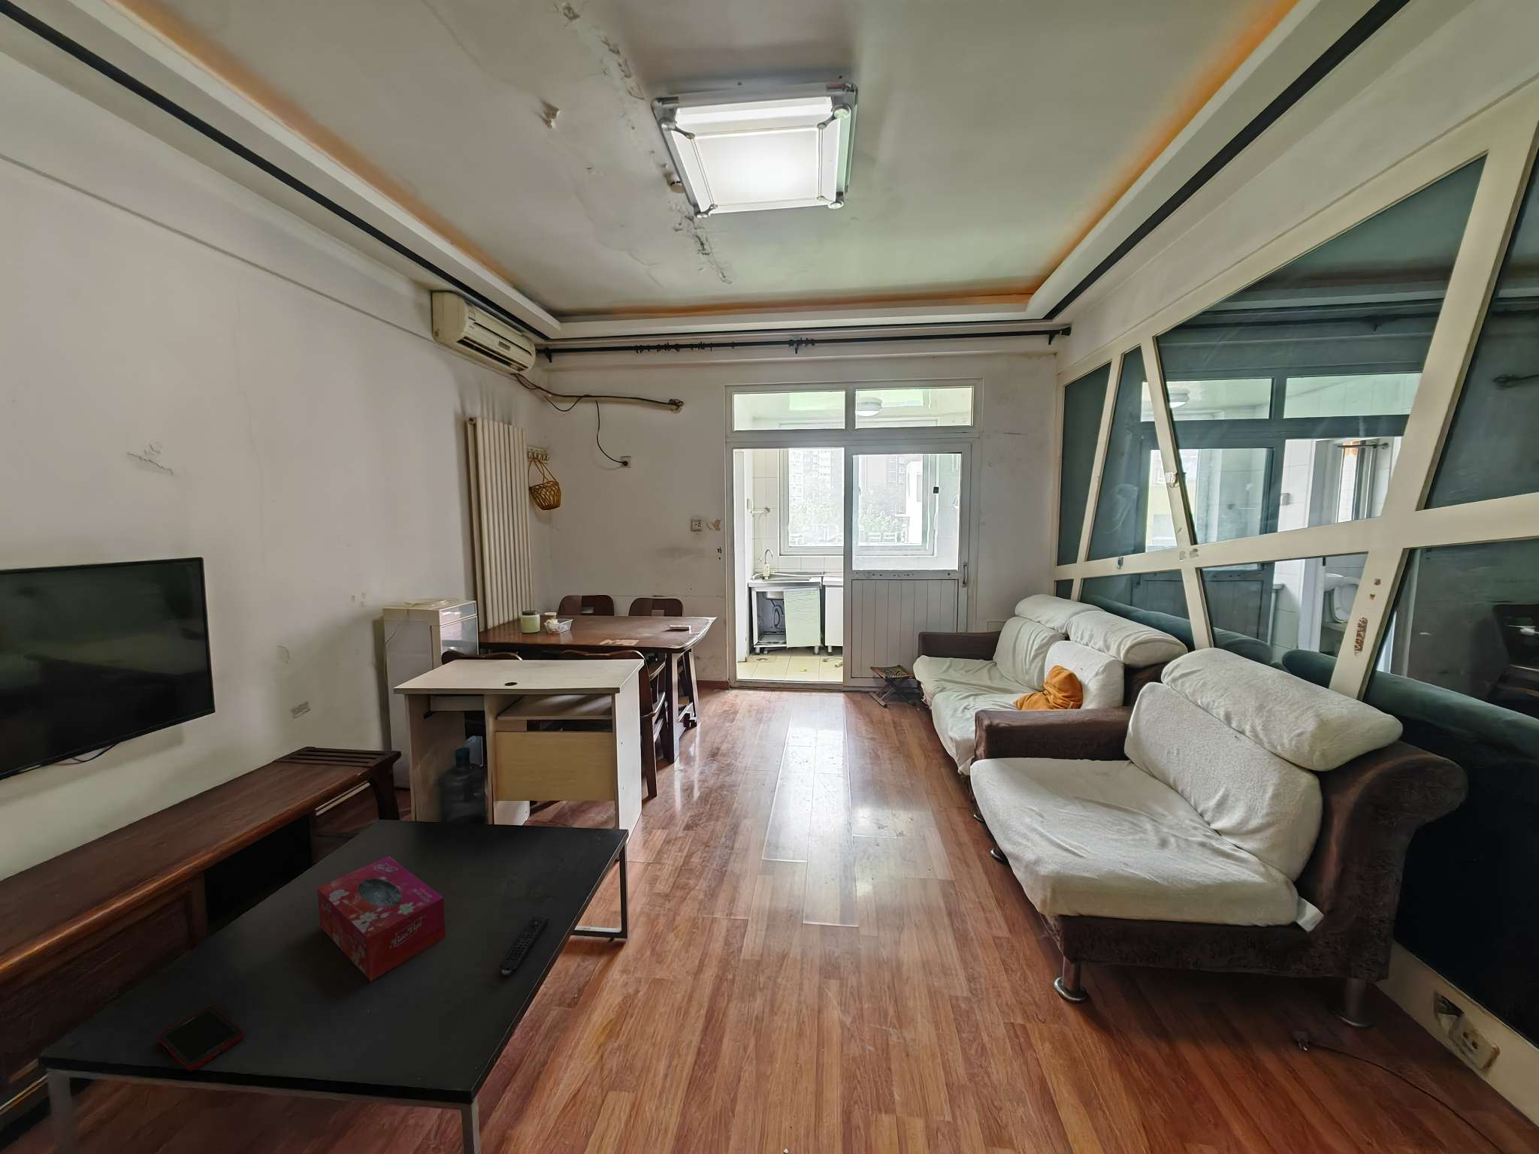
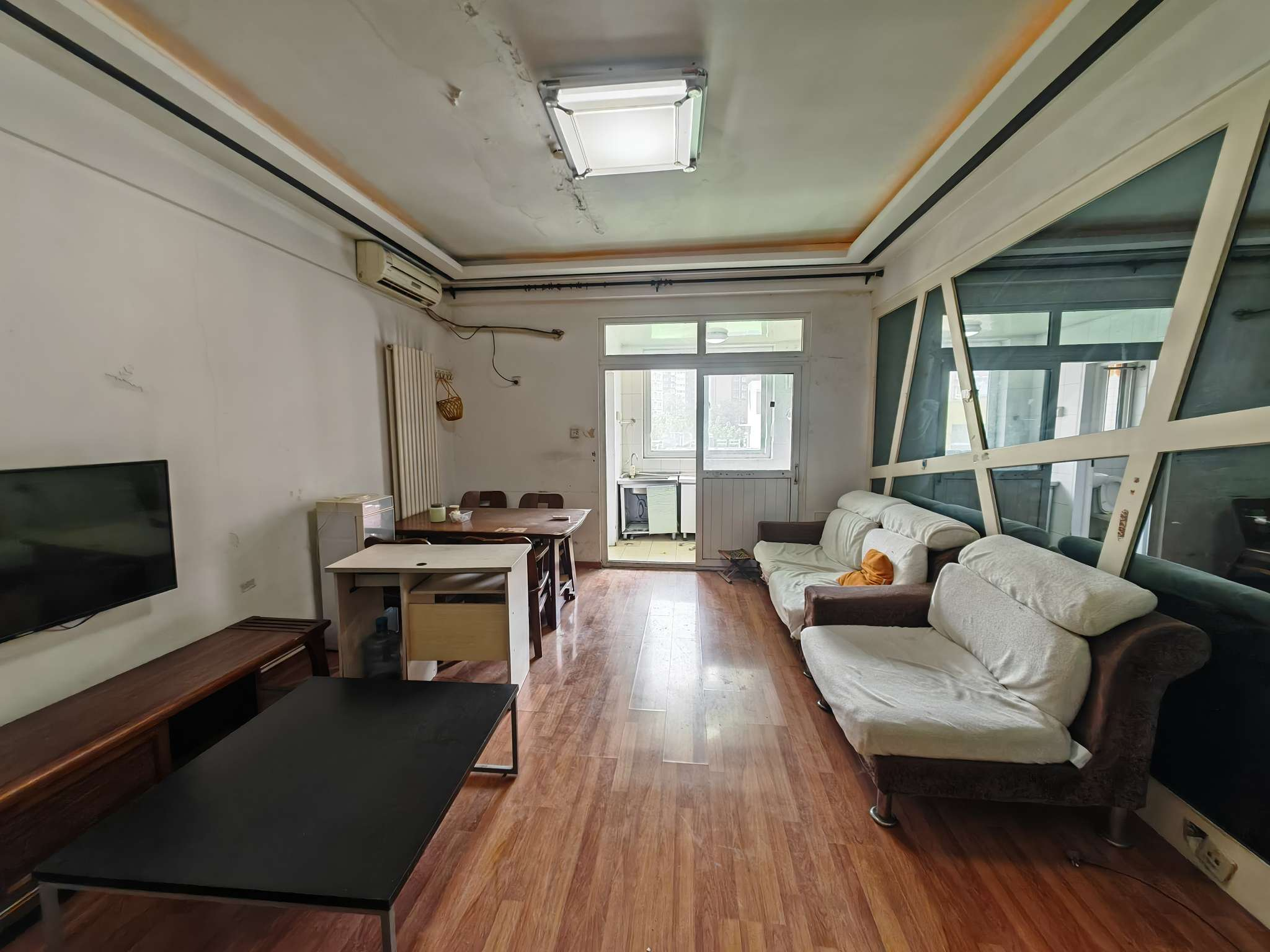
- cell phone (201, 1036)
- tissue box (381, 912)
- remote control (525, 943)
